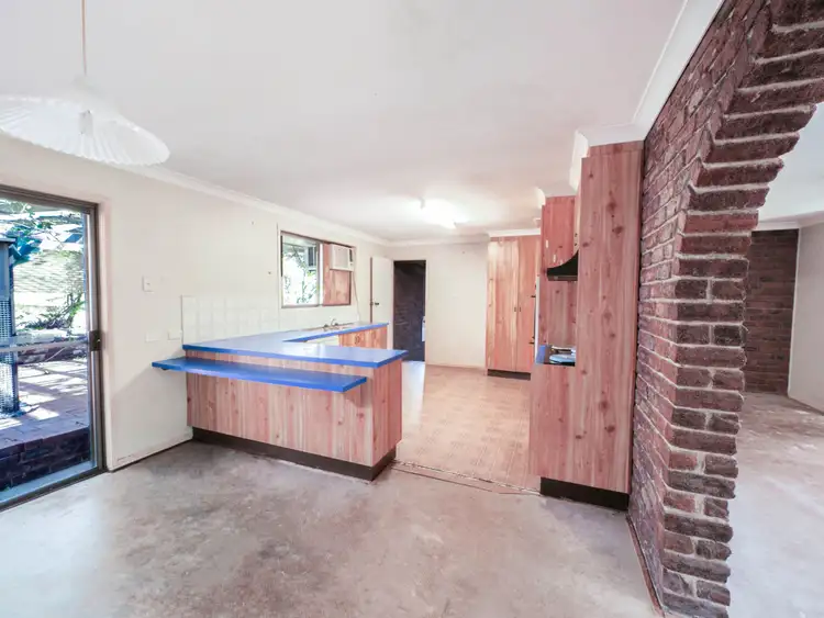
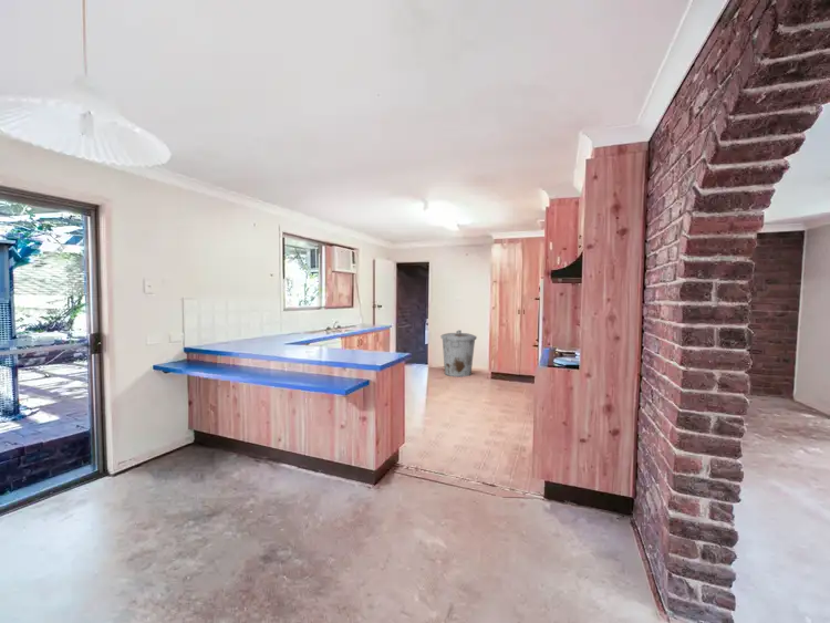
+ trash can (458, 352)
